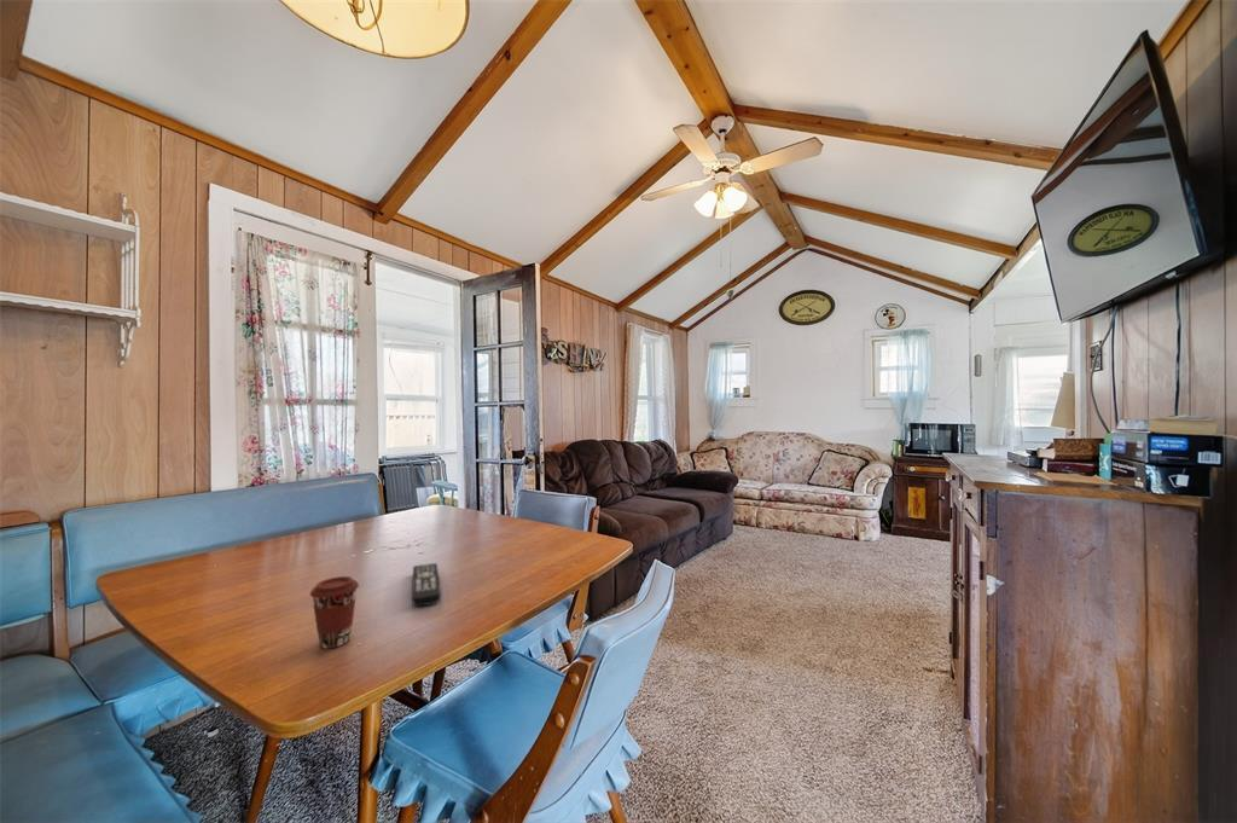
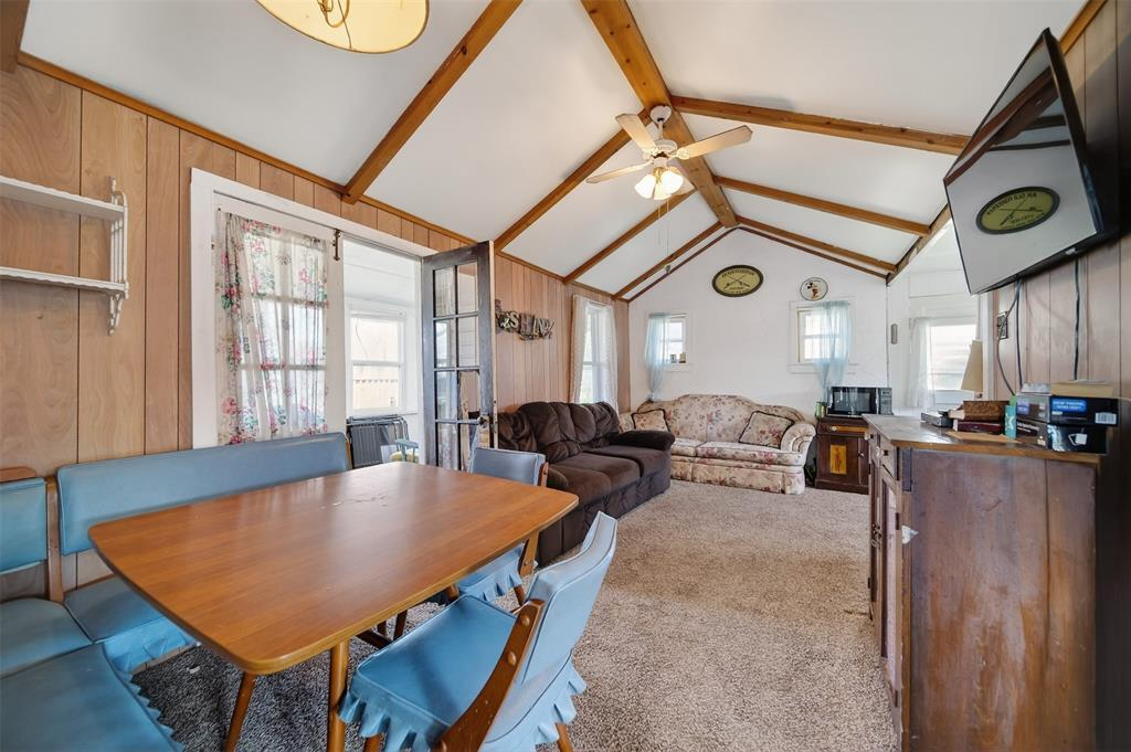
- remote control (425, 583)
- coffee cup (335, 612)
